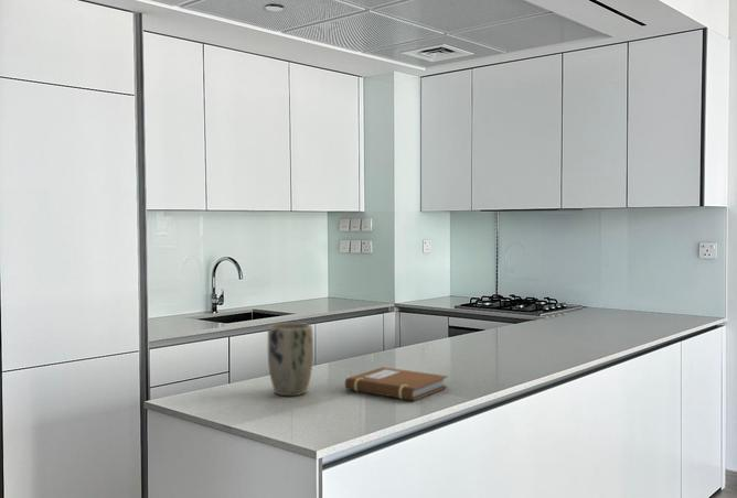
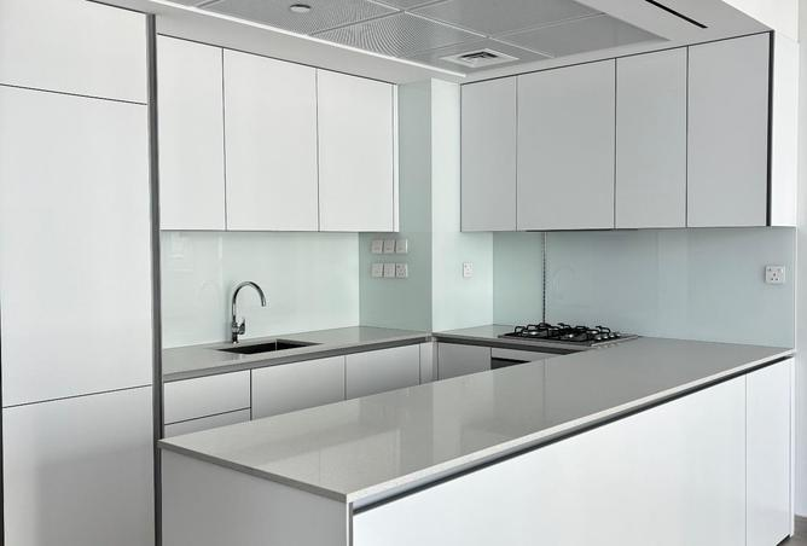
- notebook (394, 382)
- plant pot (290, 358)
